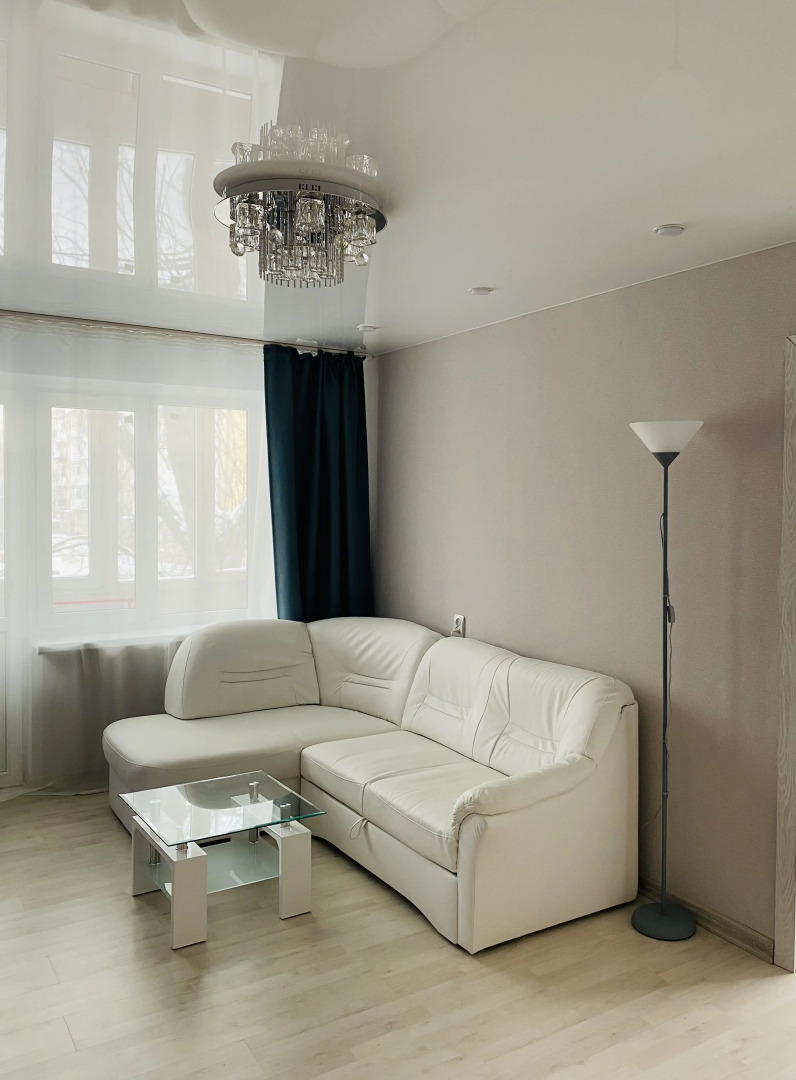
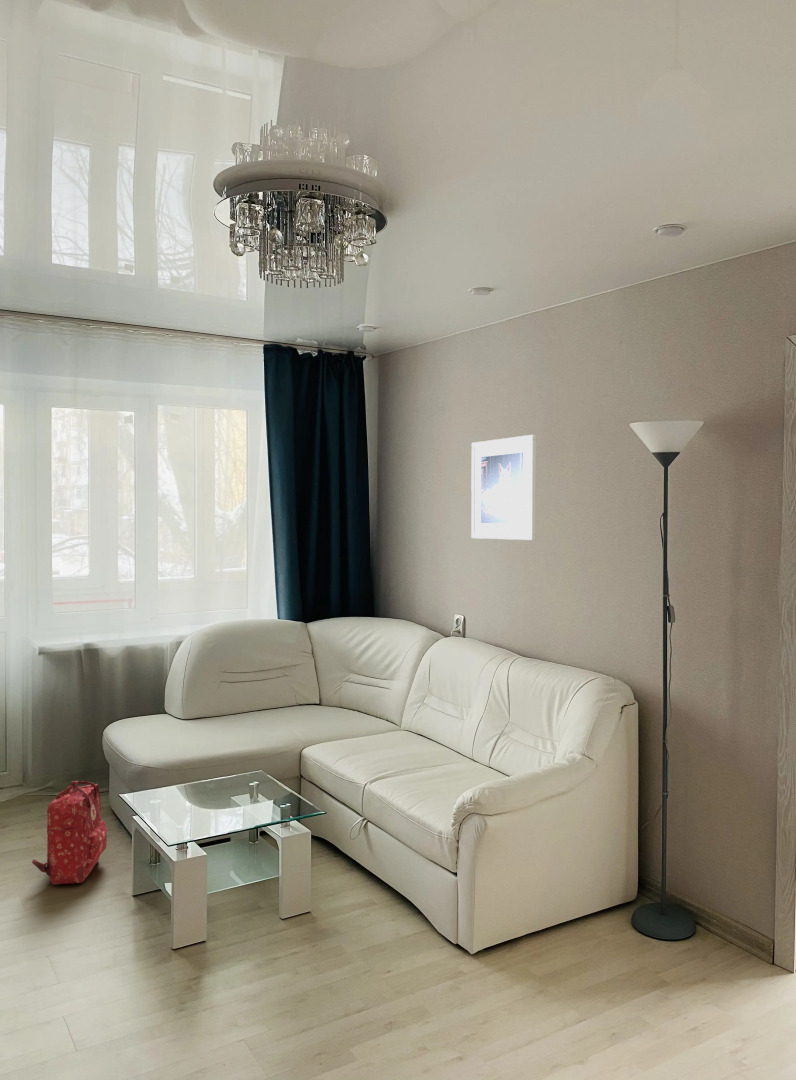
+ backpack (68, 827)
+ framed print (502, 489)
